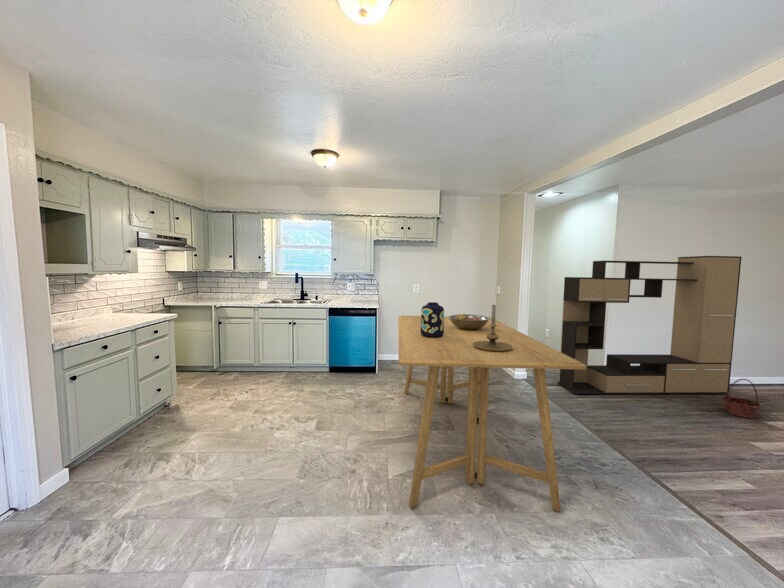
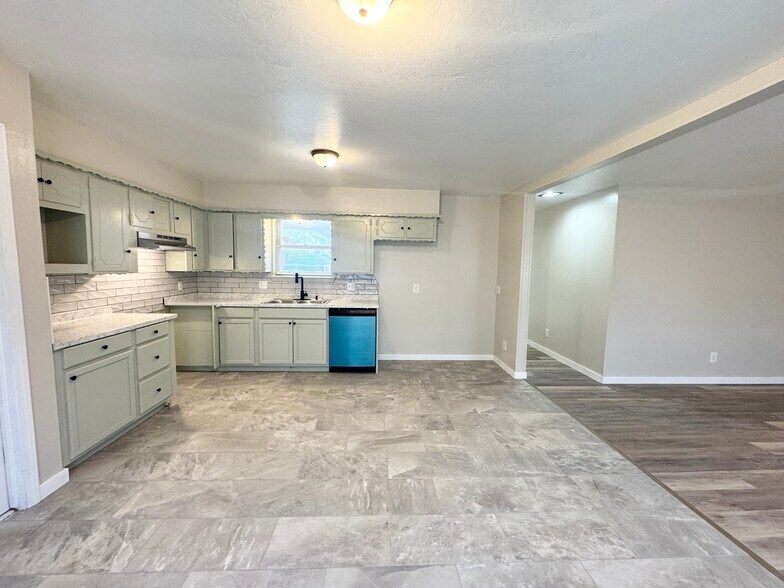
- fruit bowl (468, 321)
- media console (645, 296)
- vase (432, 319)
- candle holder (493, 325)
- dining table (459, 383)
- basket (742, 398)
